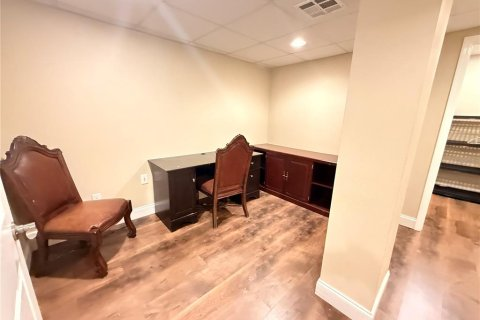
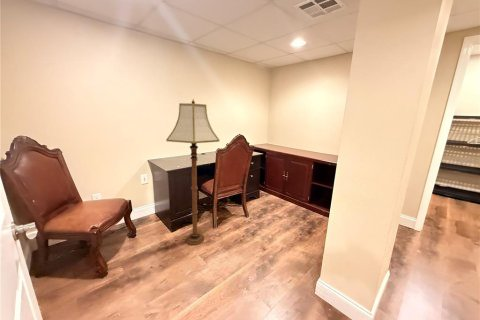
+ floor lamp (193, 174)
